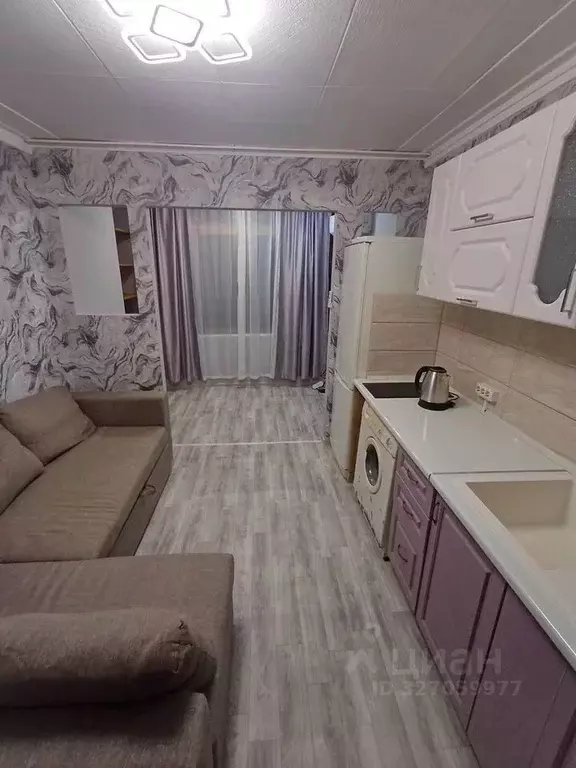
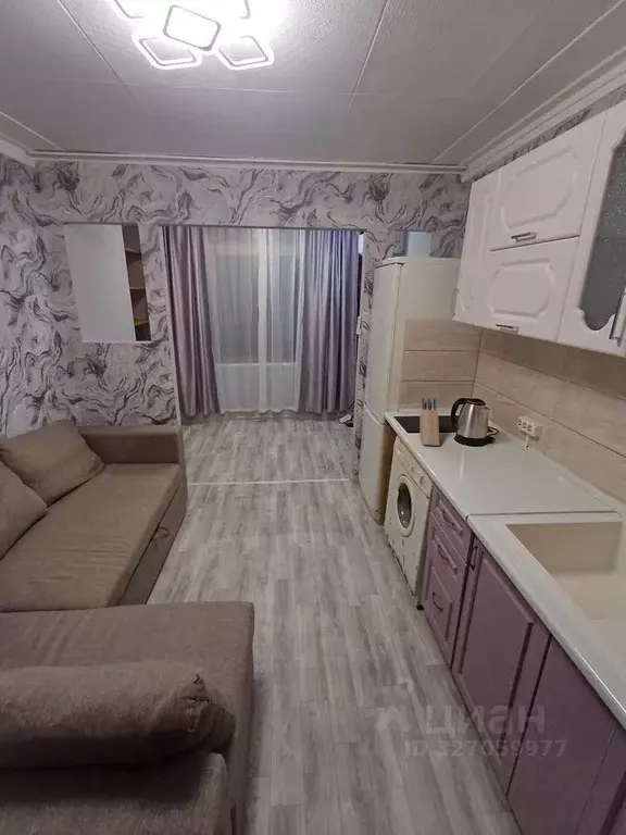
+ knife block (429, 420)
